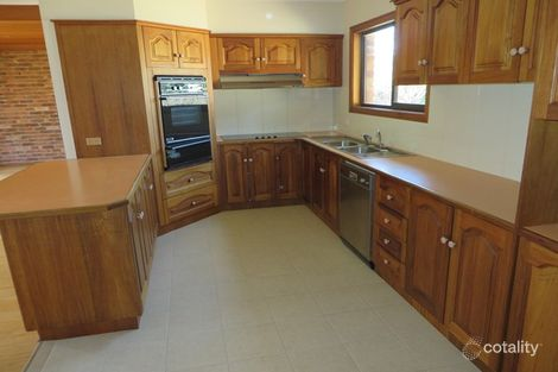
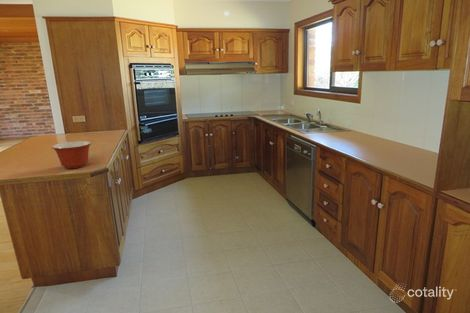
+ mixing bowl (73, 155)
